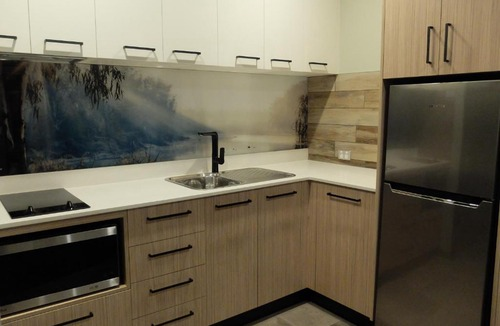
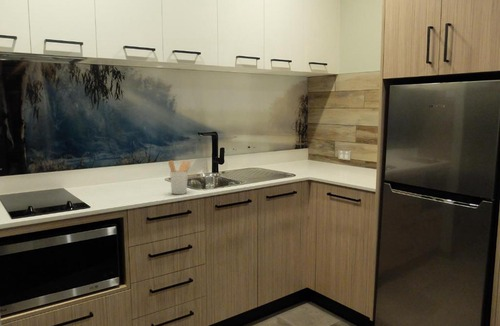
+ utensil holder (181, 176)
